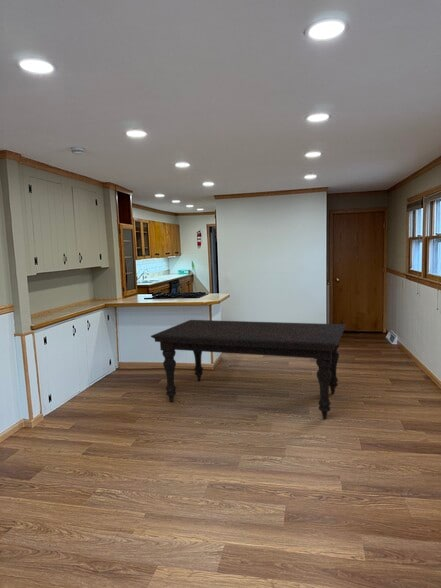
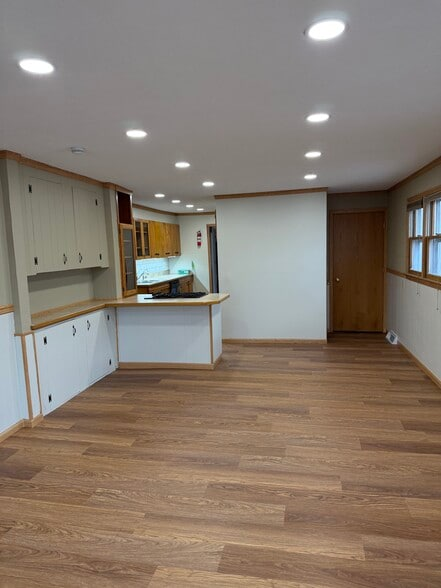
- dining table (254, 354)
